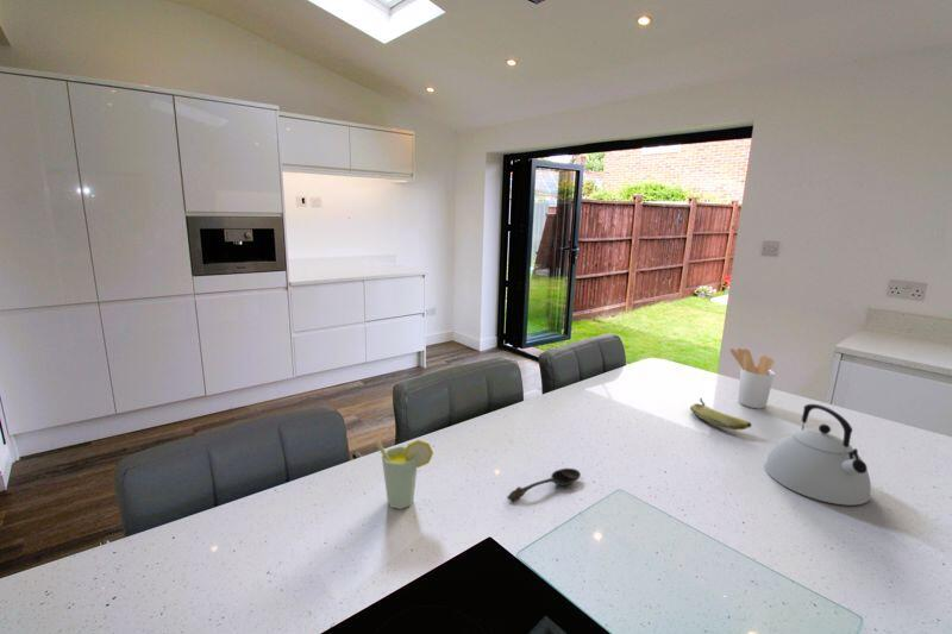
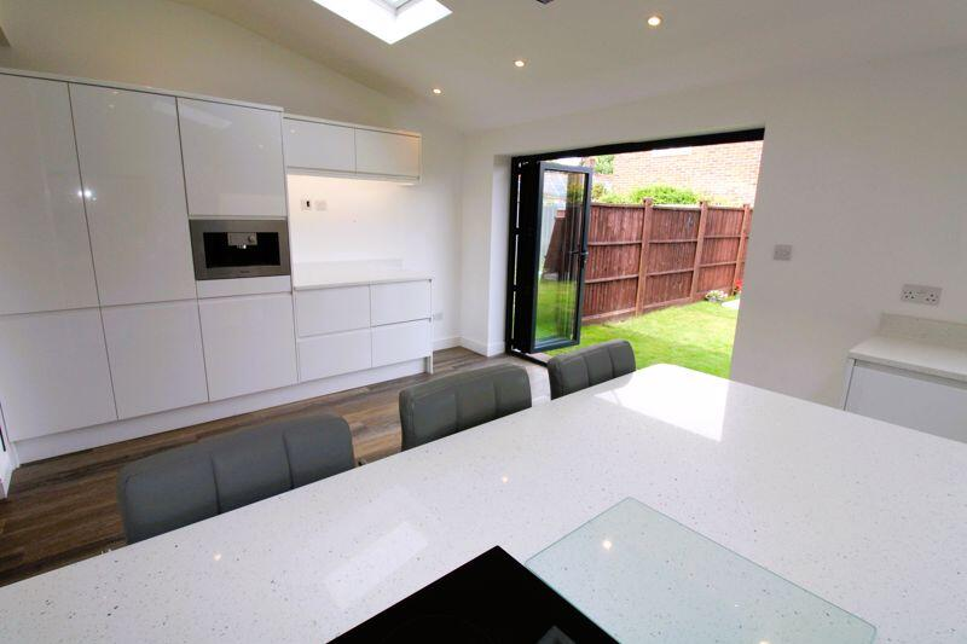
- utensil holder (749, 376)
- fruit (713, 413)
- kettle (822, 445)
- cup (405, 470)
- spoon (544, 482)
